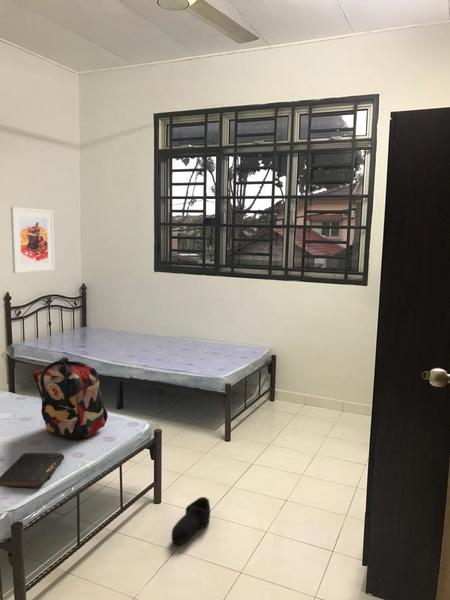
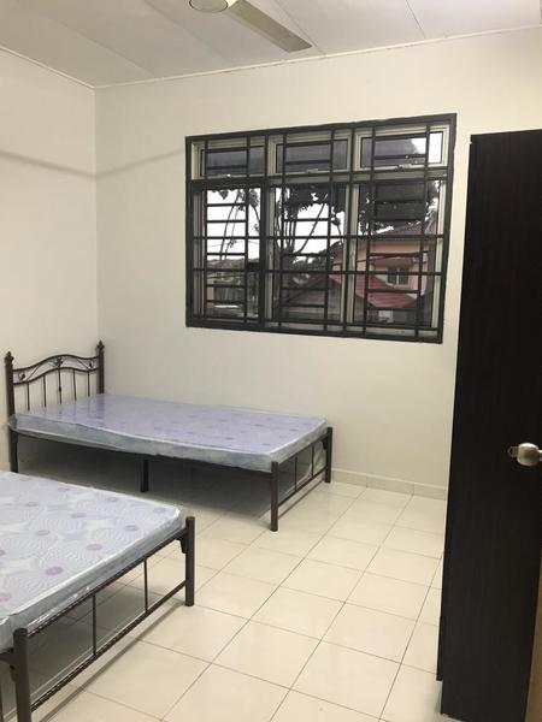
- shoe (190, 519)
- backpack (71, 393)
- book (32, 468)
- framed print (33, 240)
